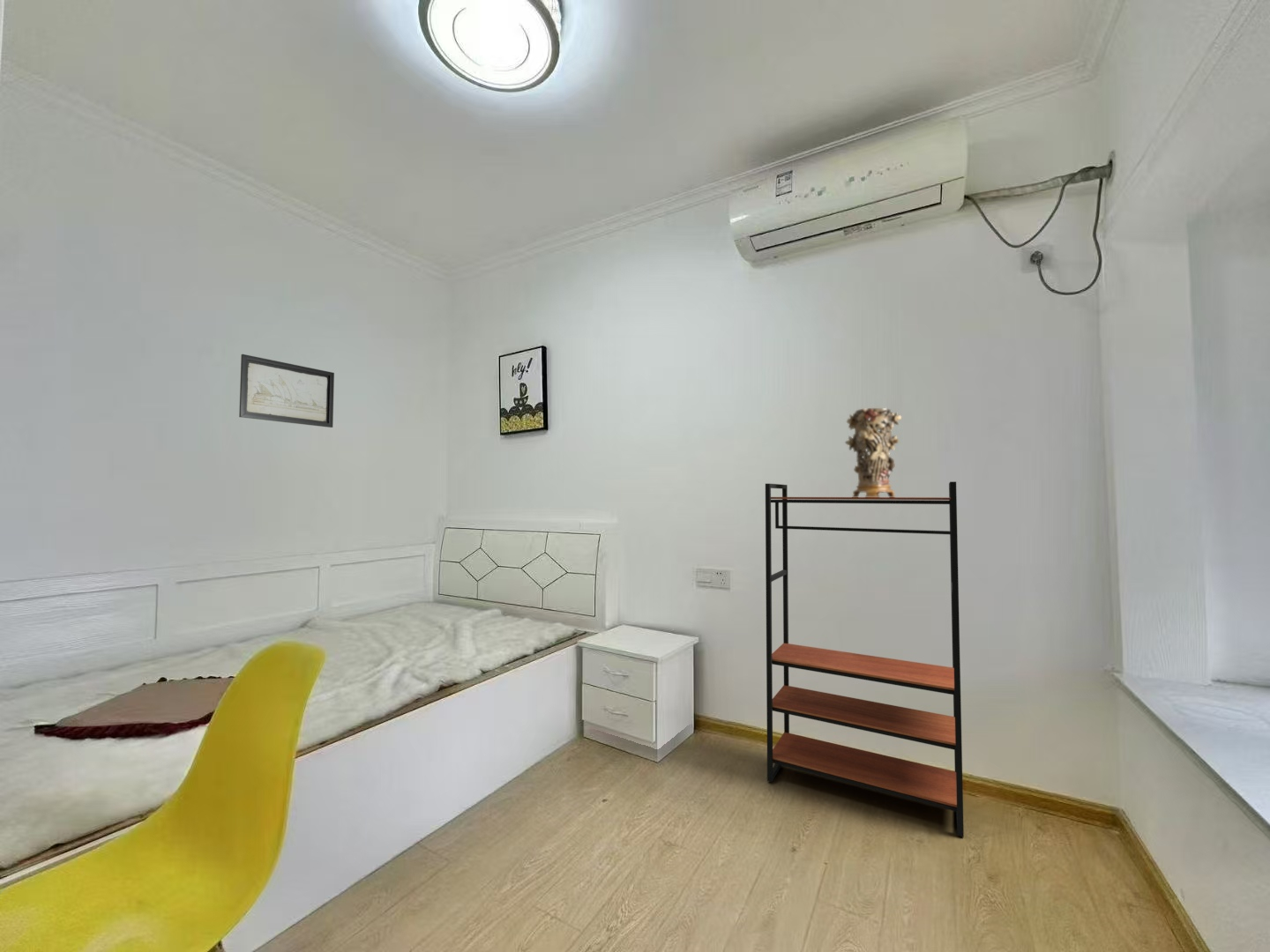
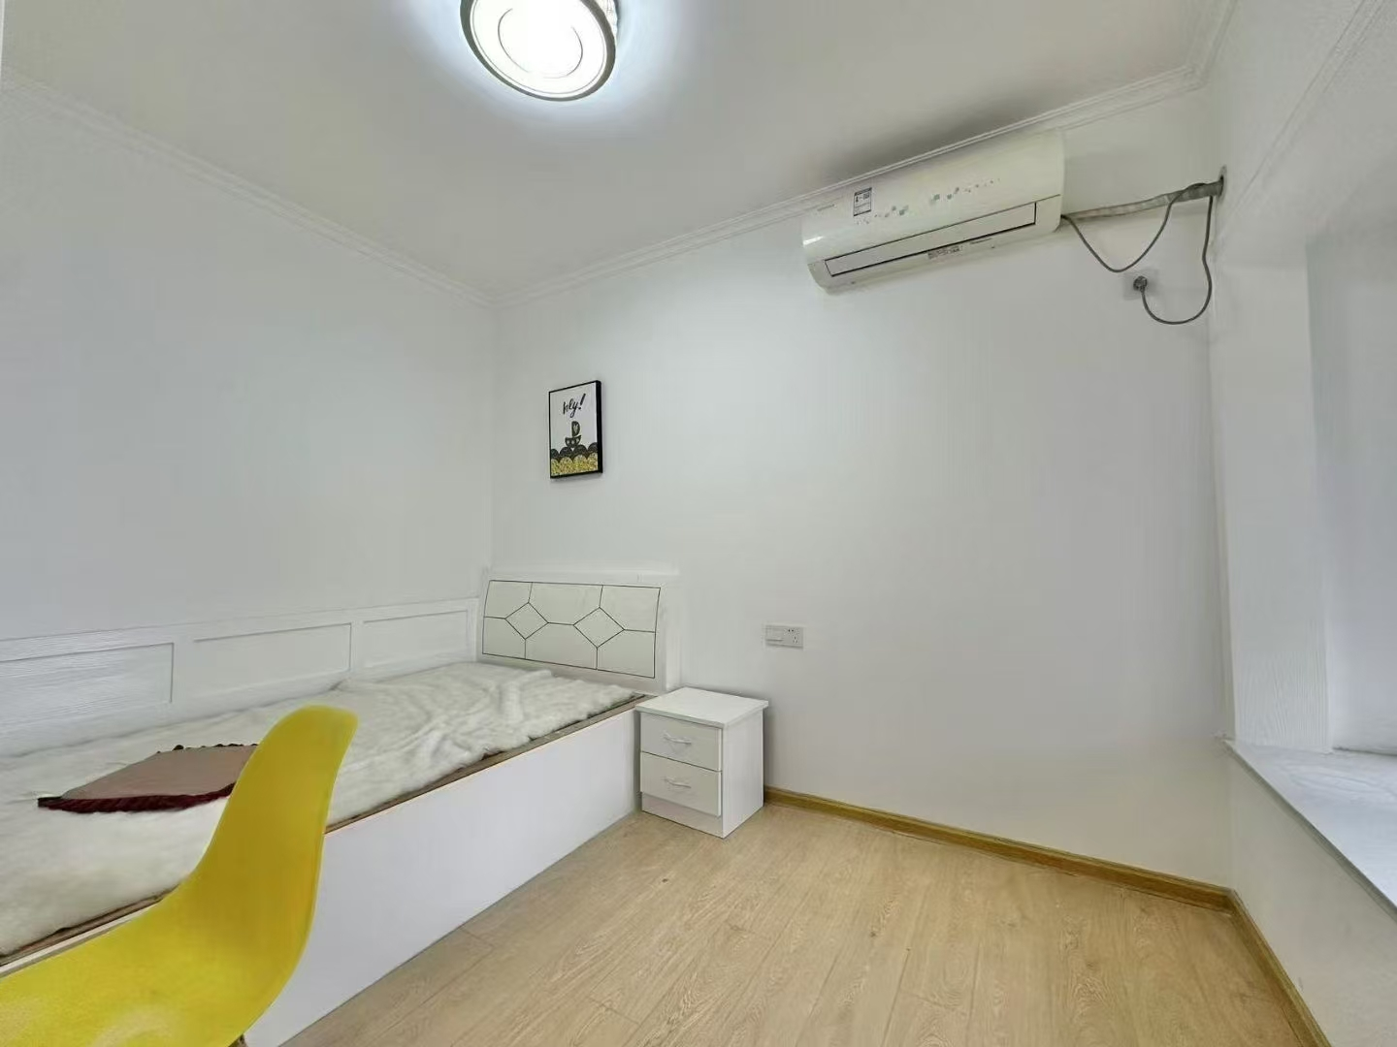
- bookshelf (855, 653)
- wall art (289, 393)
- decorative vase (872, 452)
